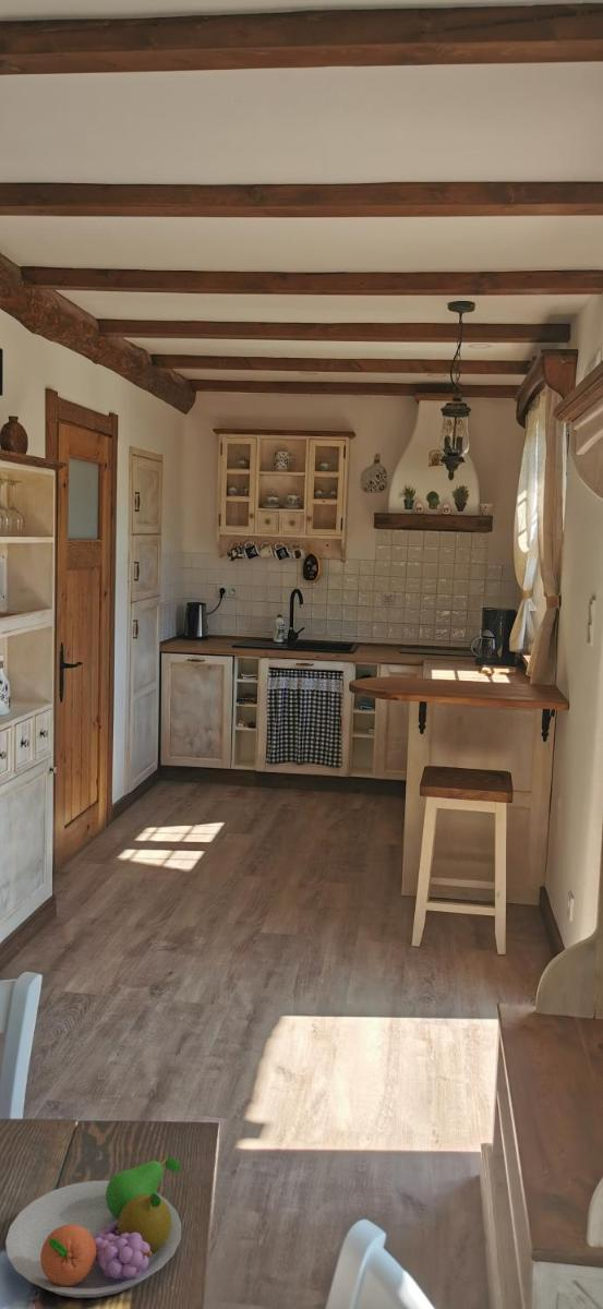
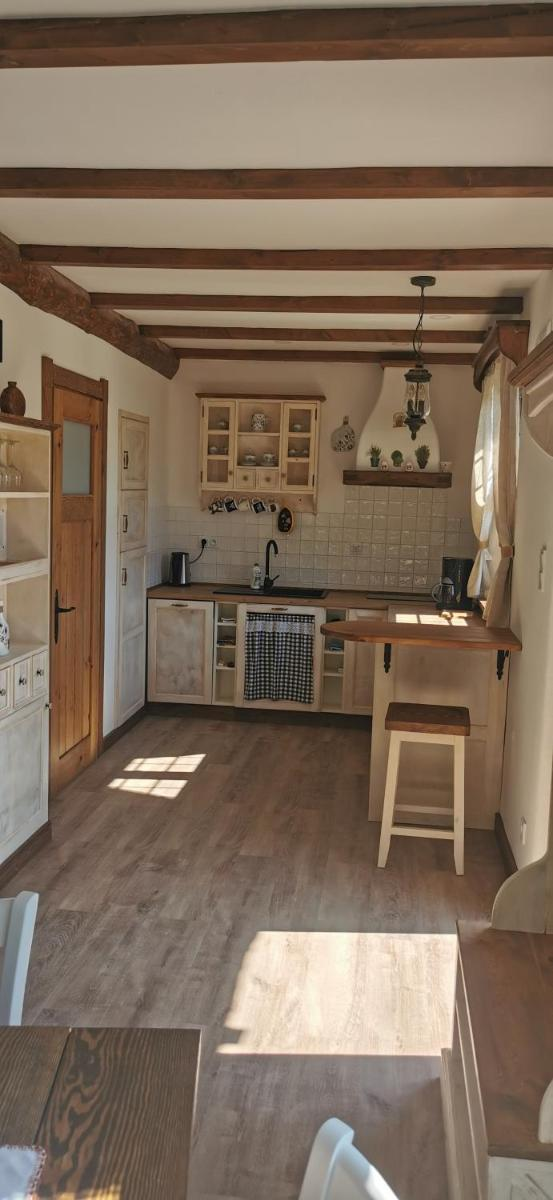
- fruit bowl (102, 1215)
